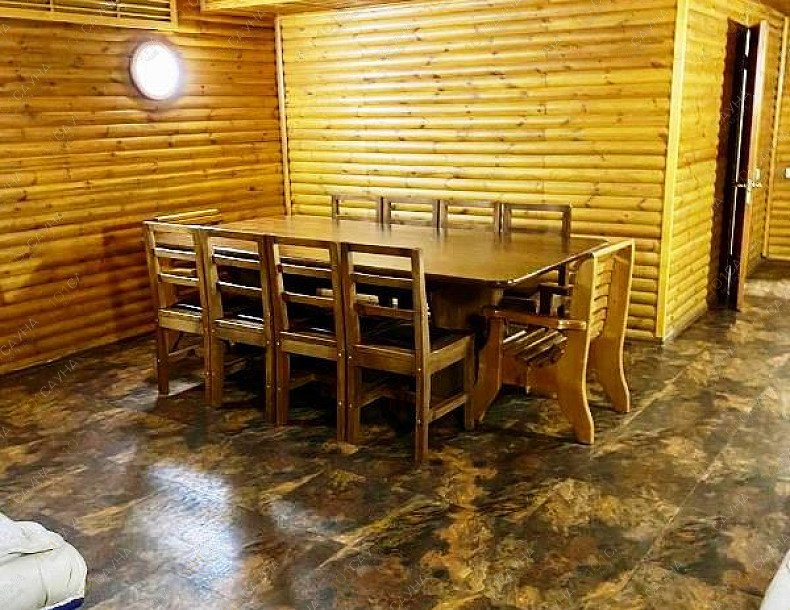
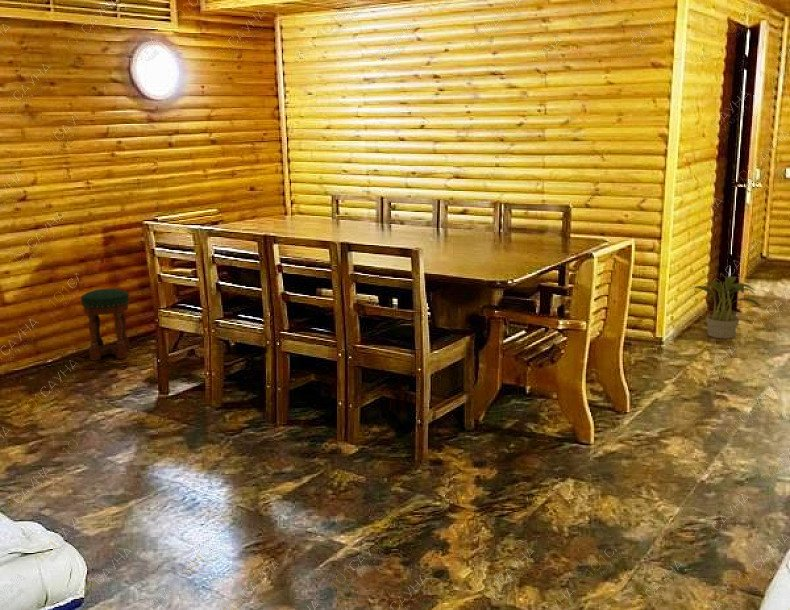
+ potted plant (722, 307)
+ stool (115, 322)
